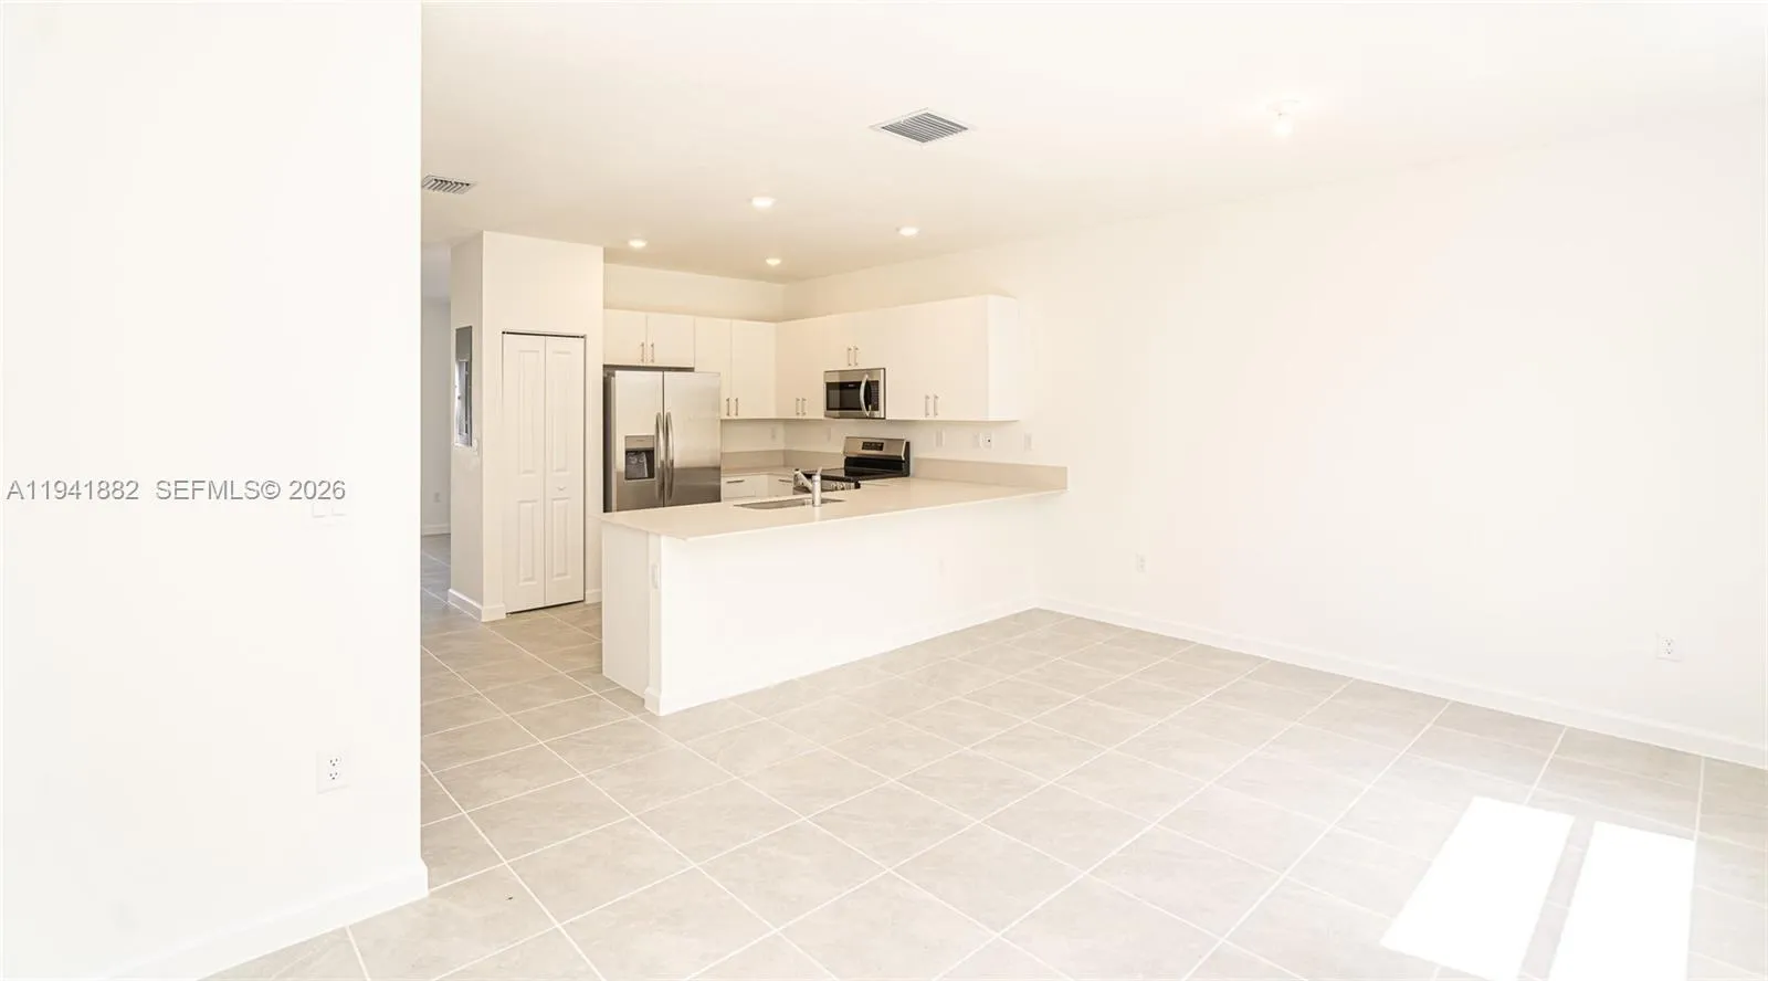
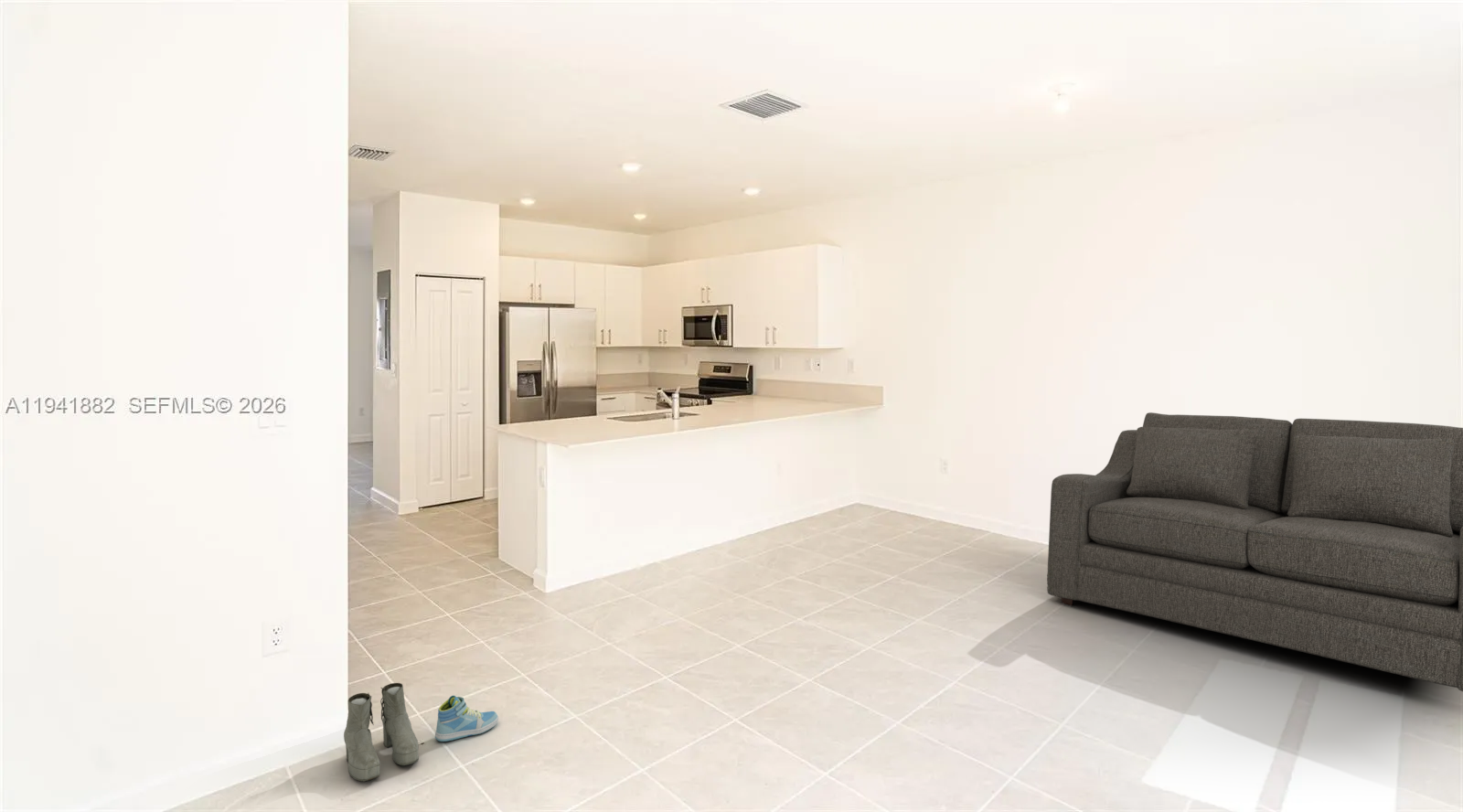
+ boots (383, 727)
+ sneaker (467, 712)
+ sofa (1273, 521)
